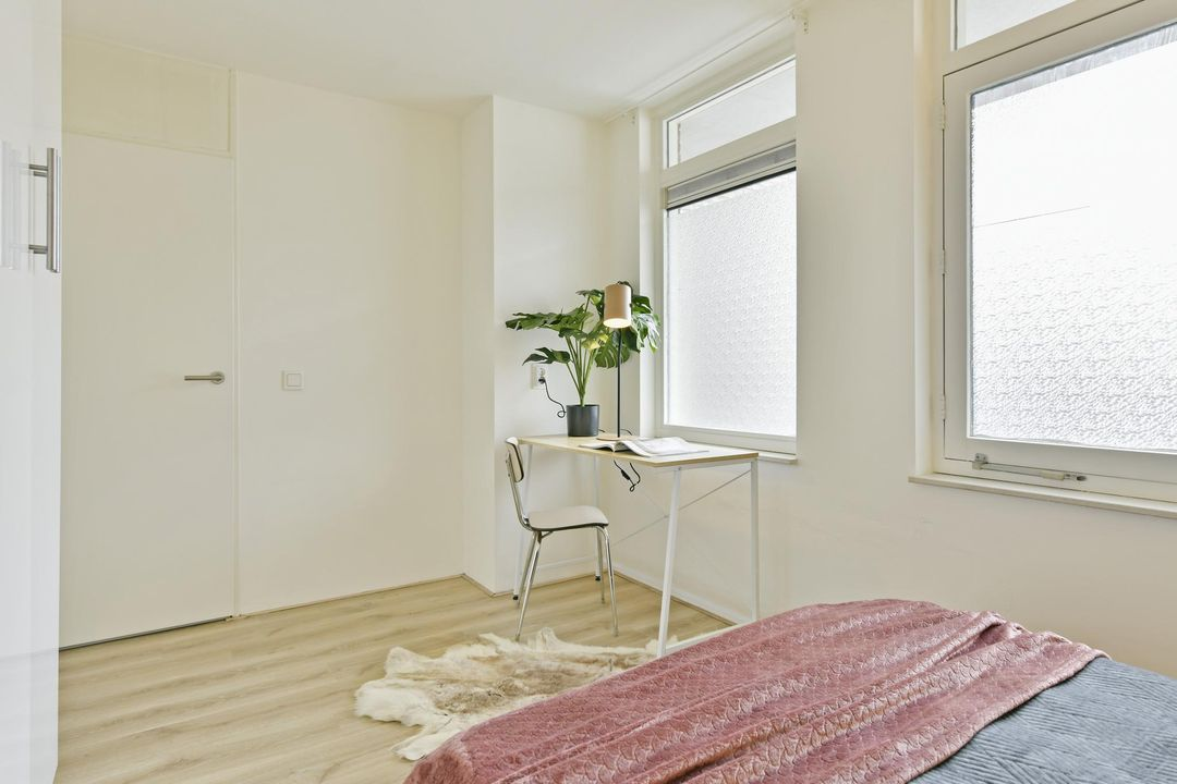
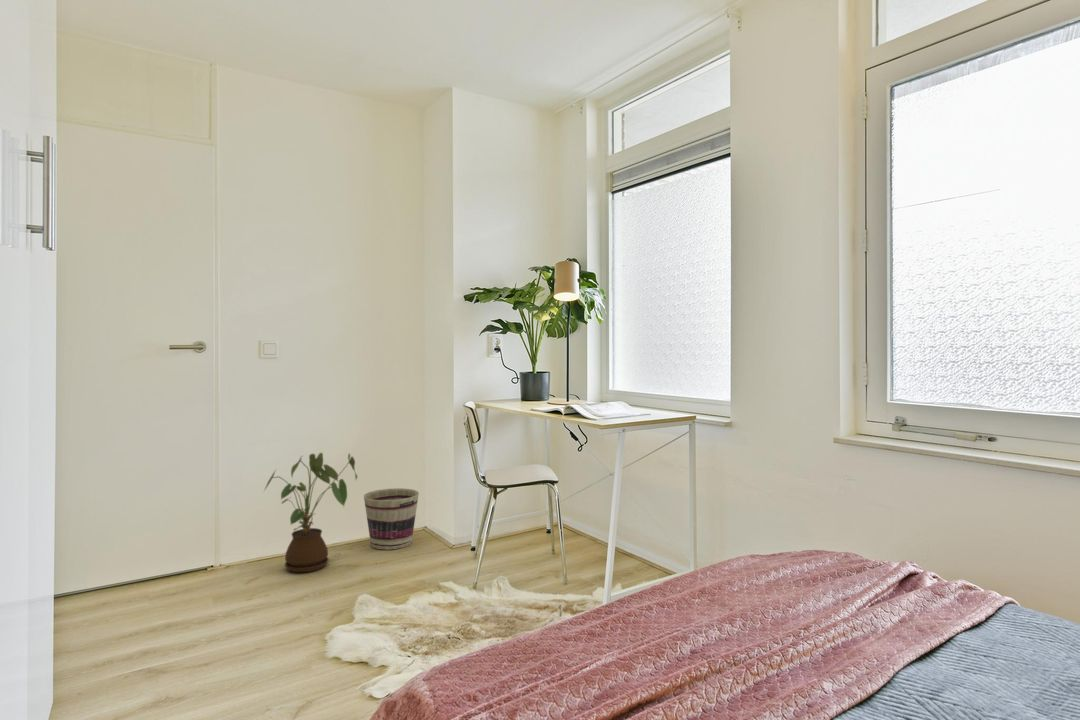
+ house plant (313, 511)
+ basket (391, 518)
